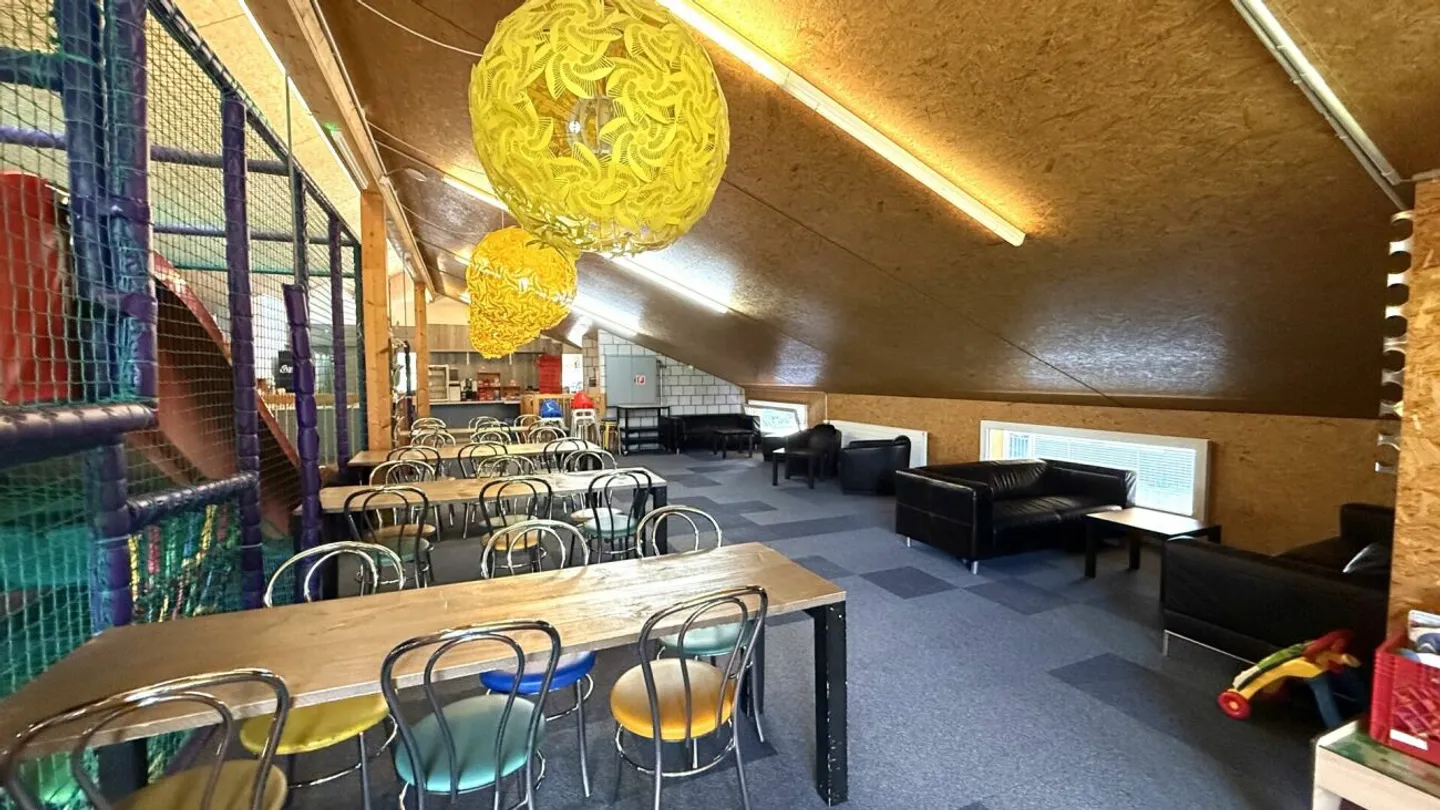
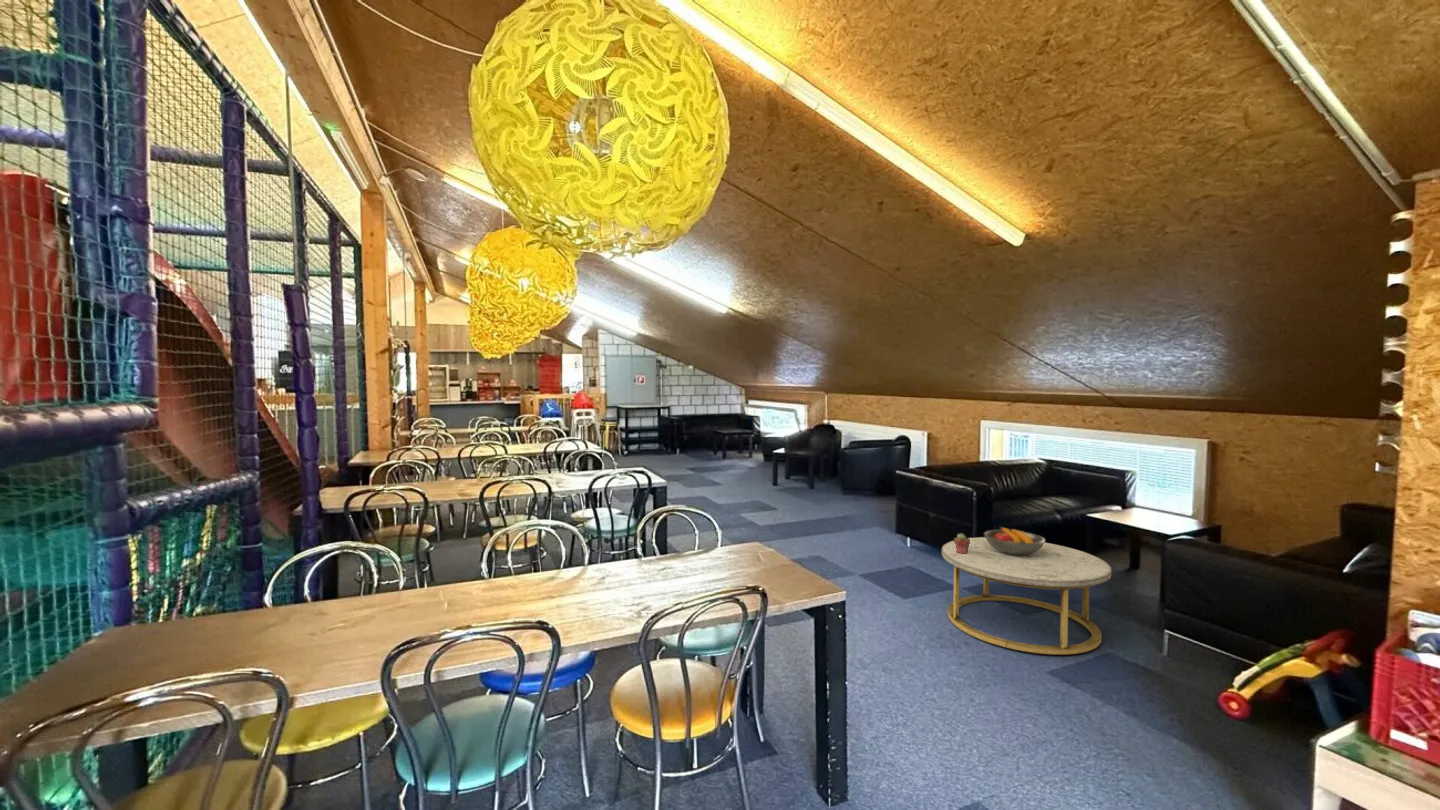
+ coffee table (1023, 586)
+ potted succulent (961, 542)
+ fruit bowl (1013, 541)
